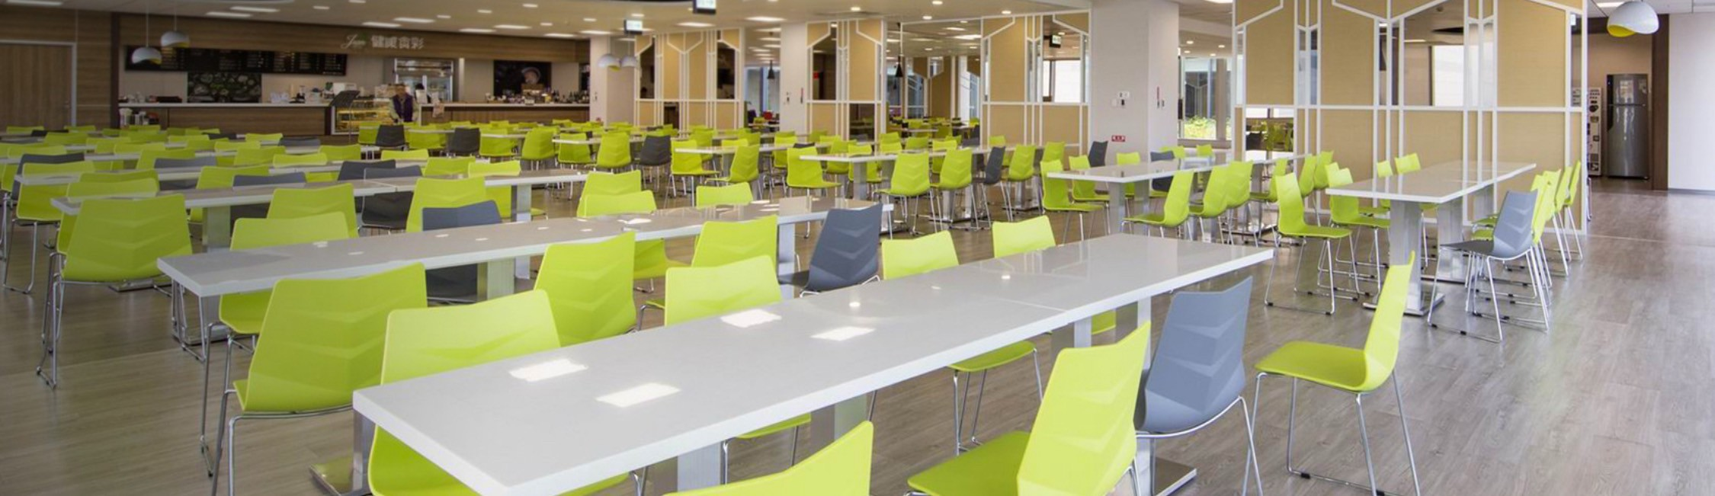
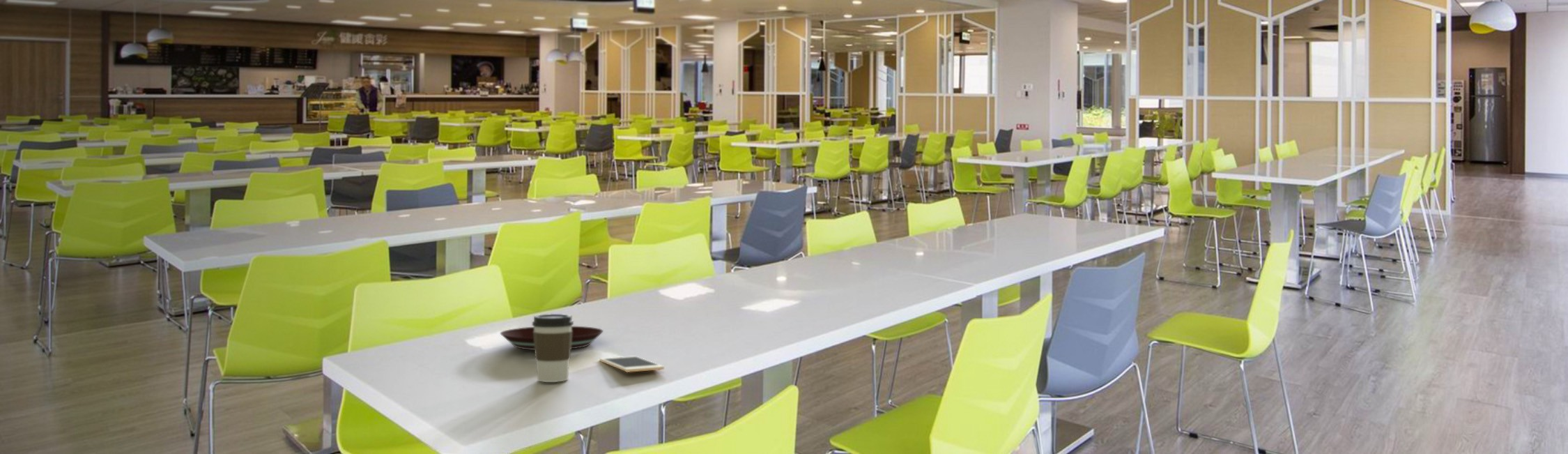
+ plate (534, 342)
+ cell phone (631, 363)
+ coffee cup (553, 347)
